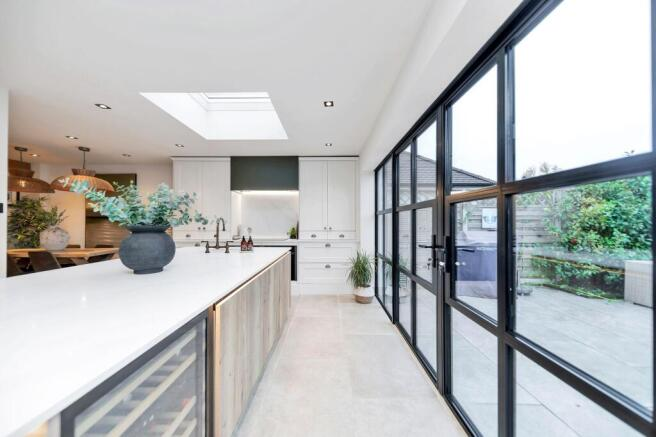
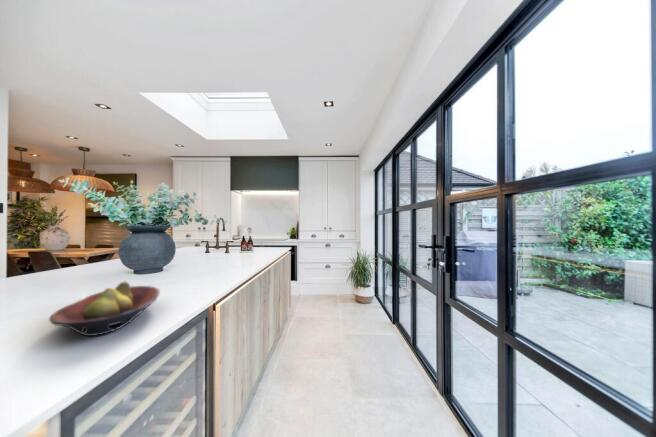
+ fruit bowl (113, 302)
